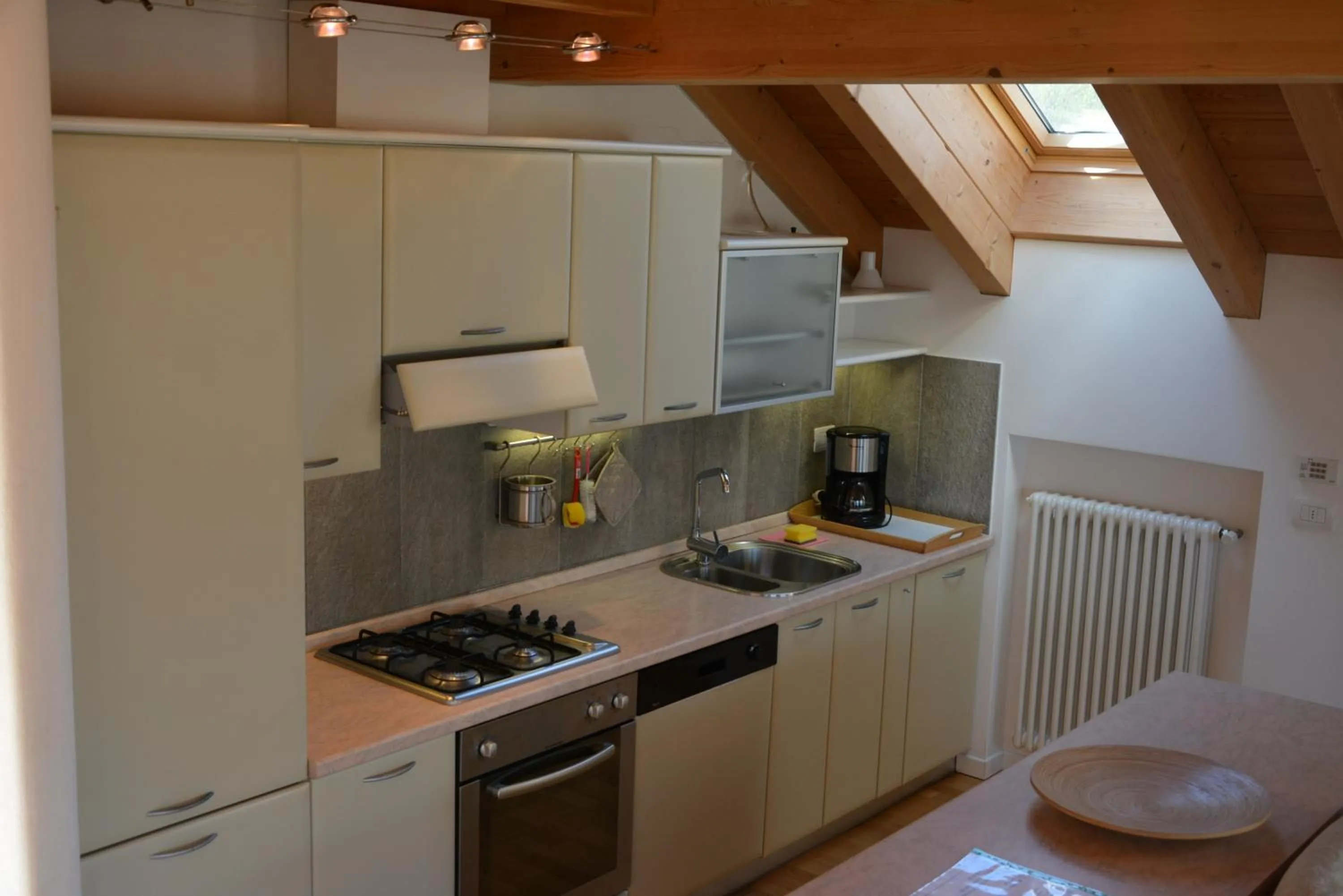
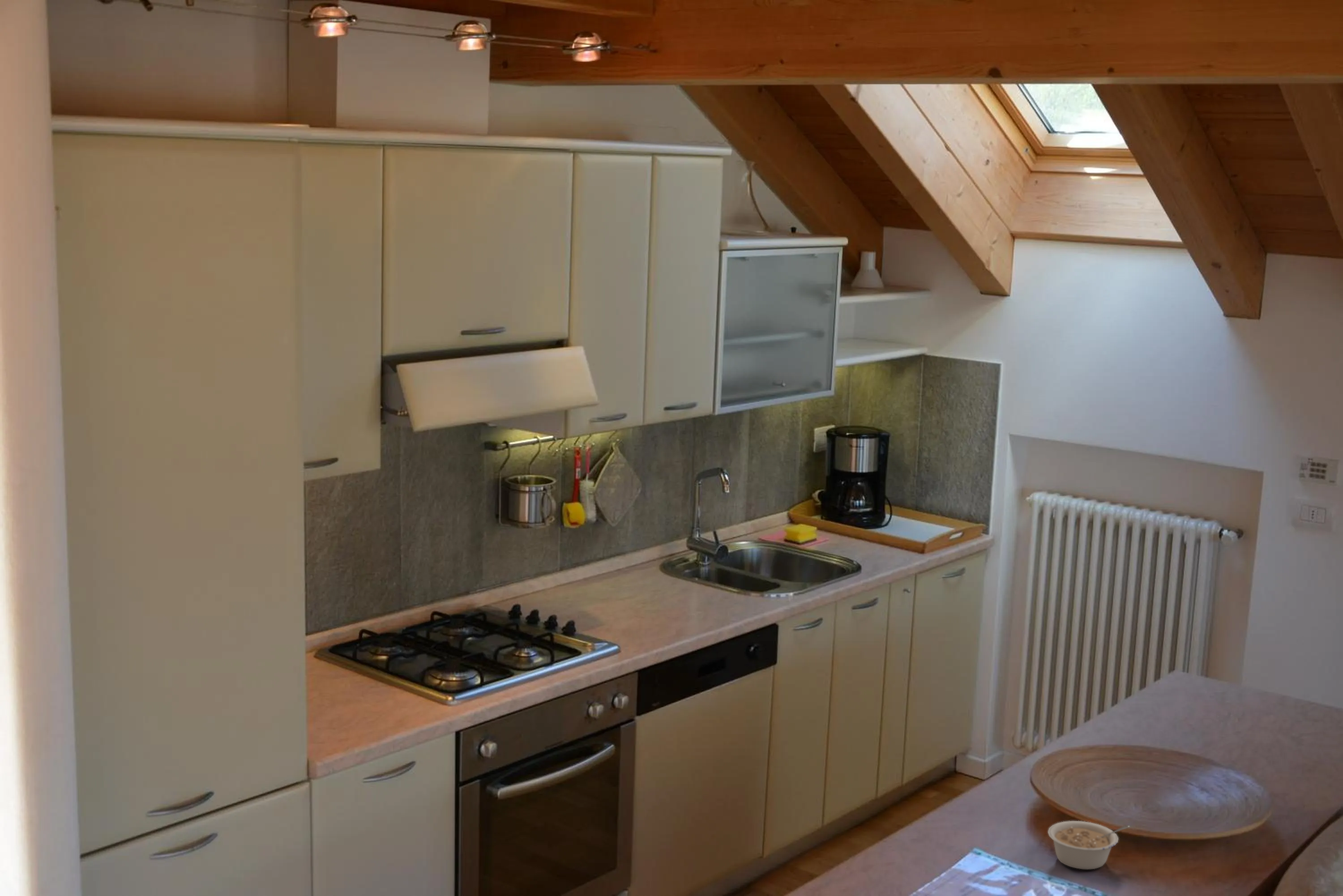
+ legume (1083, 844)
